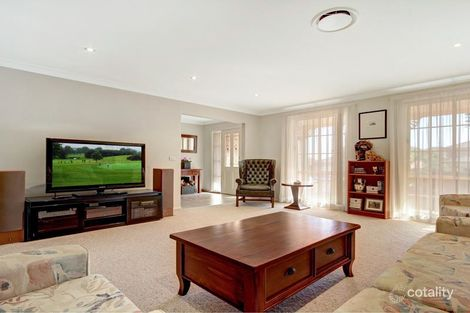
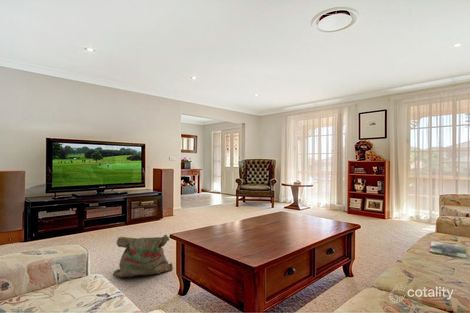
+ bag (143, 254)
+ magazine (447, 249)
